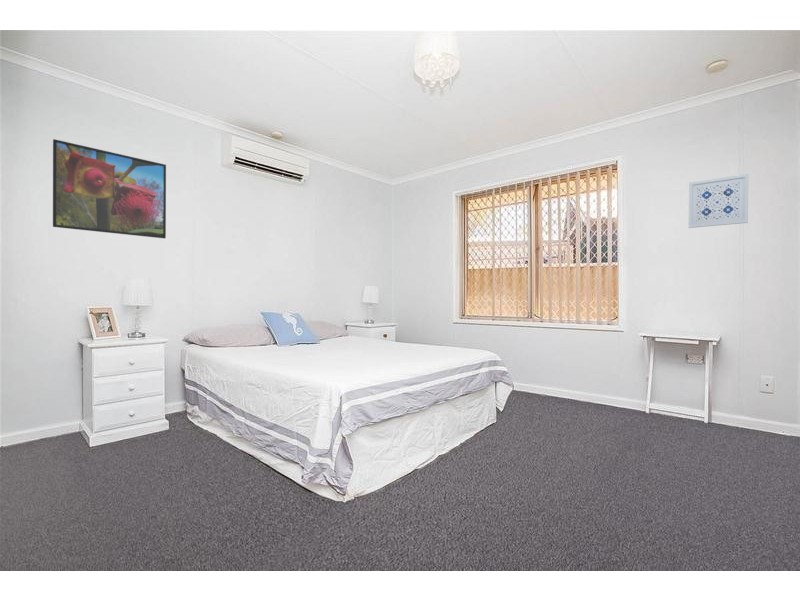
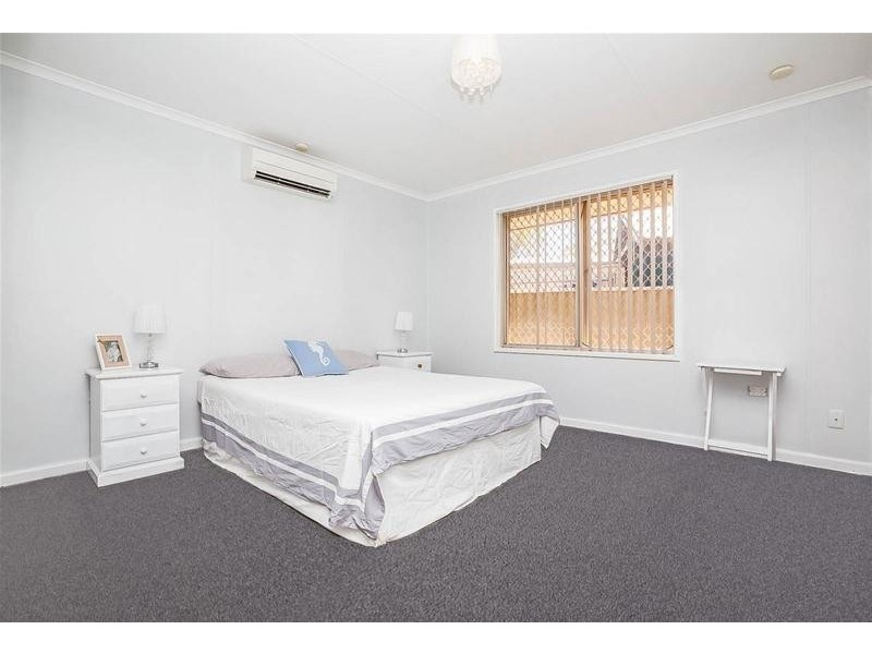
- wall art (717, 202)
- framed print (114, 193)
